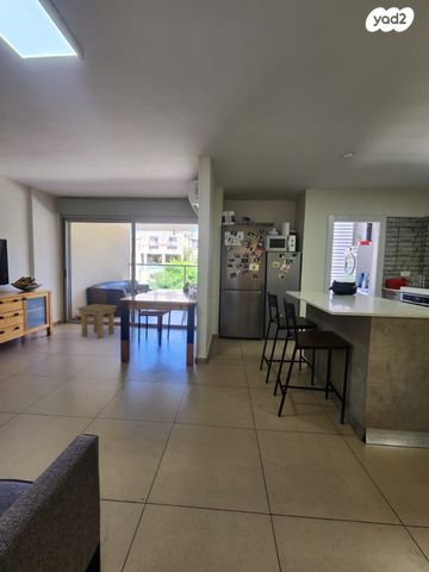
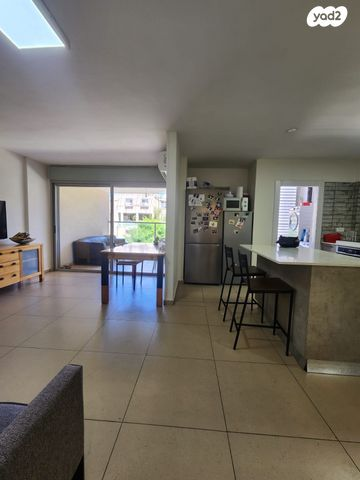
- side table (98, 321)
